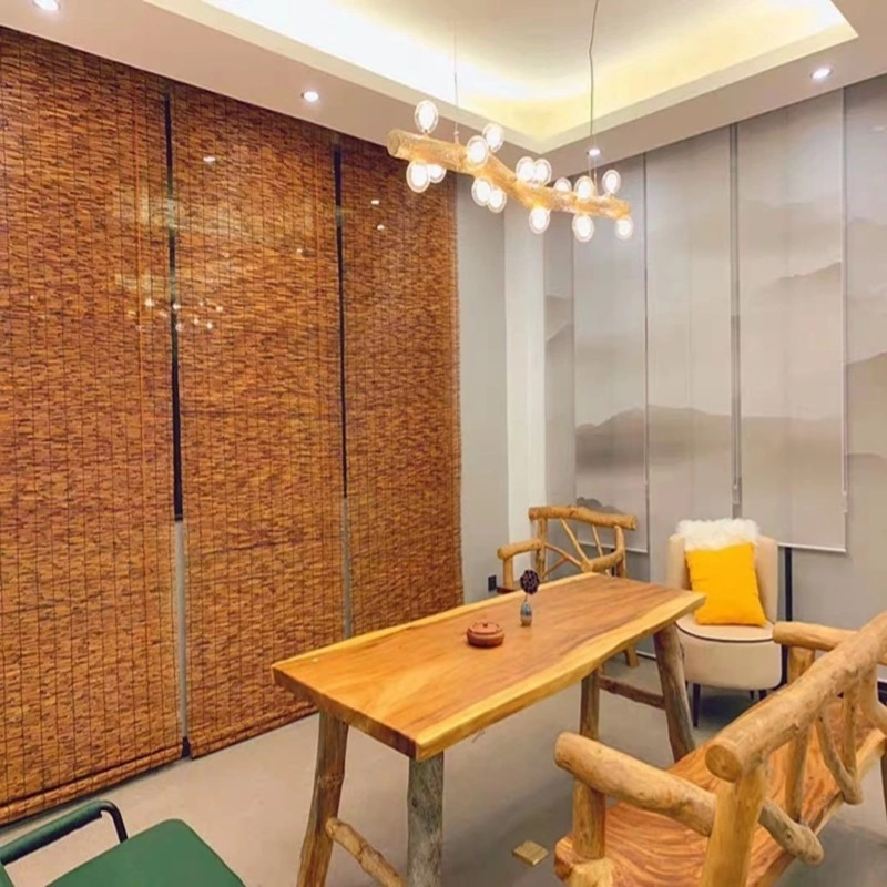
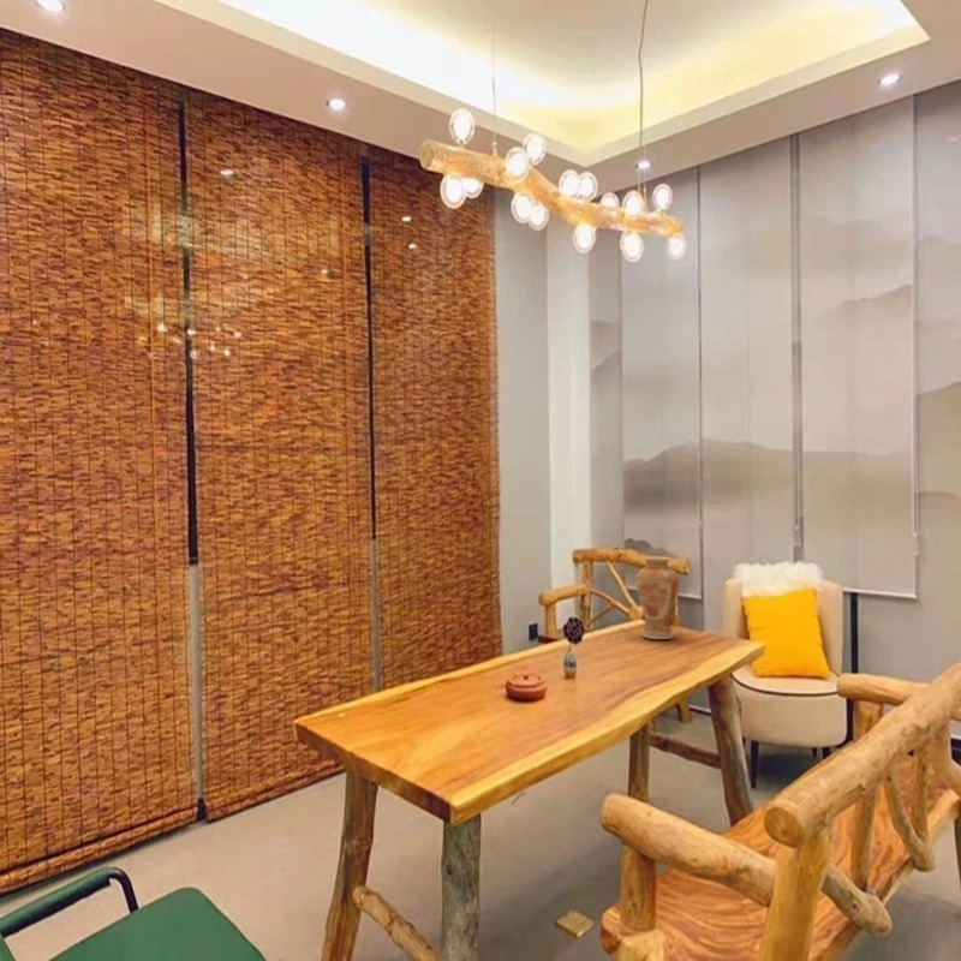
+ vase (657, 597)
